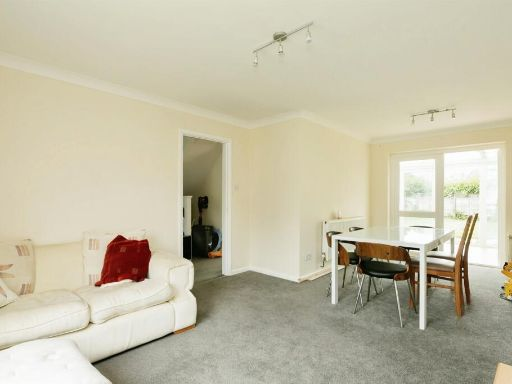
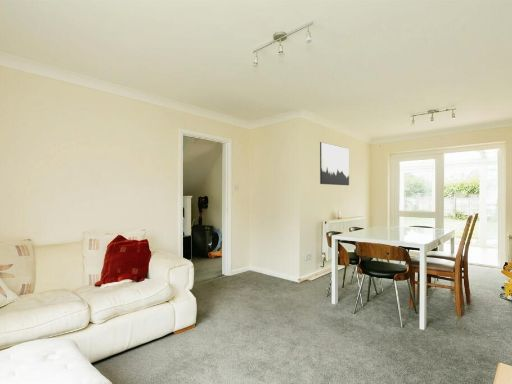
+ wall art (335, 165)
